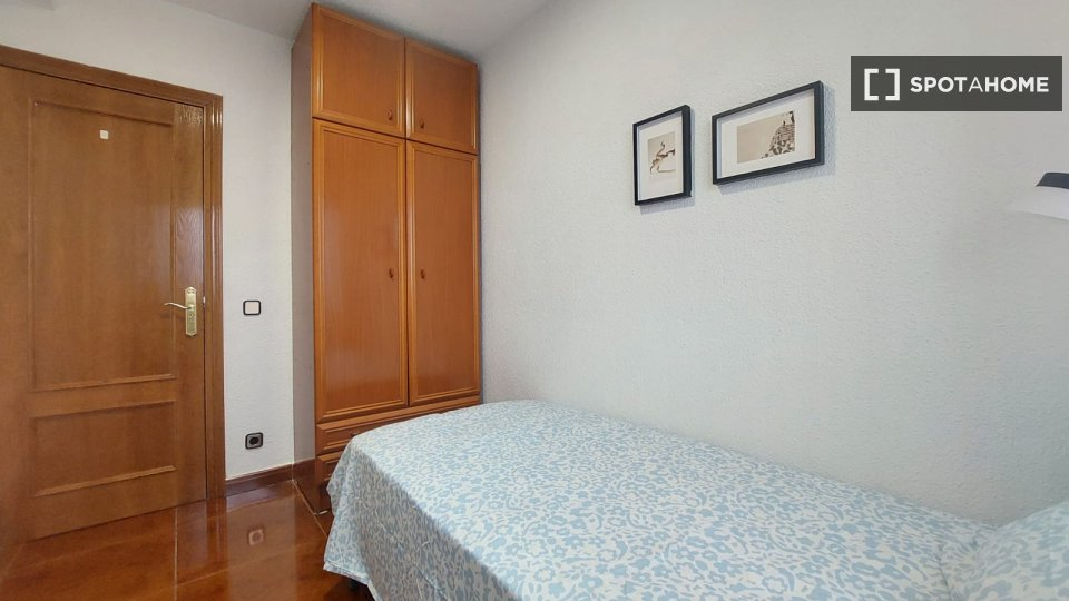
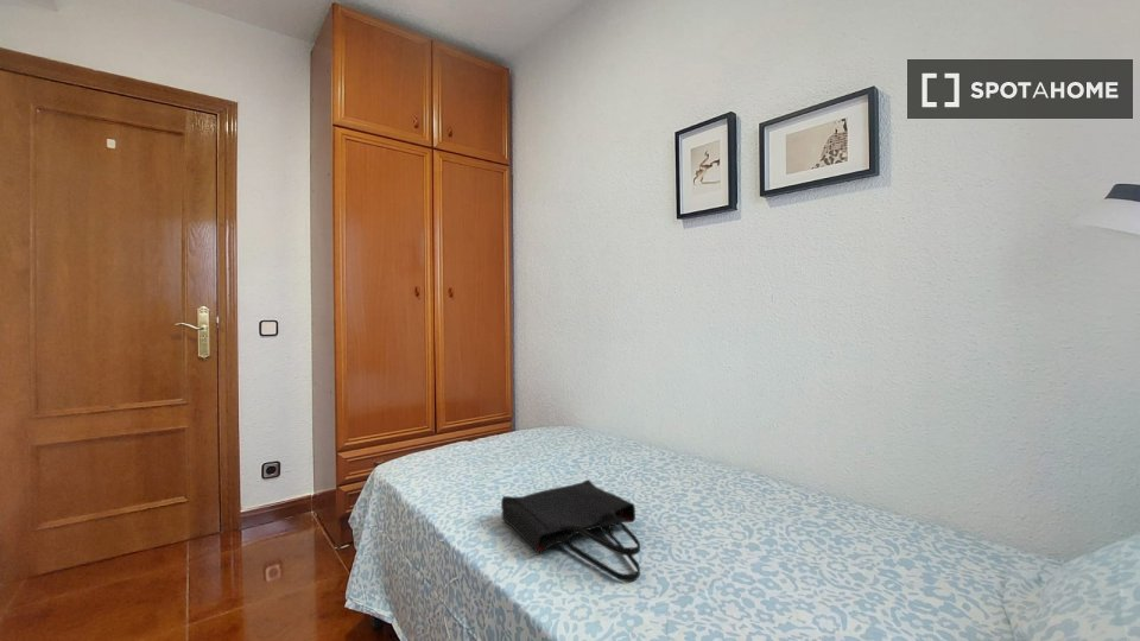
+ tote bag (583, 523)
